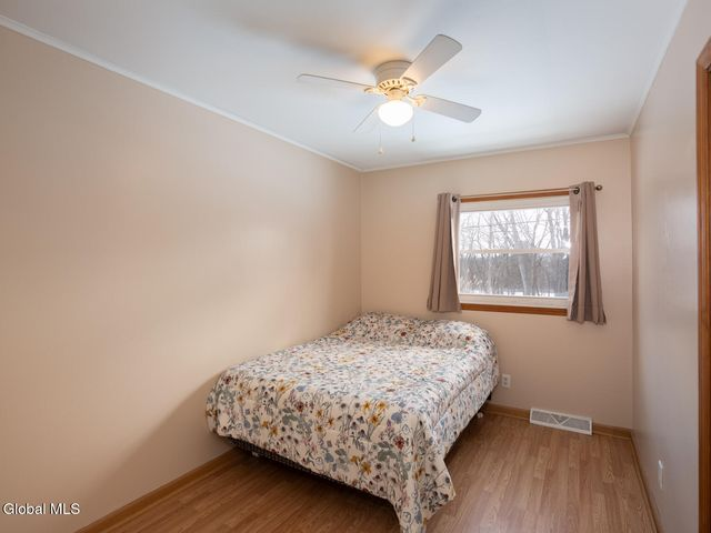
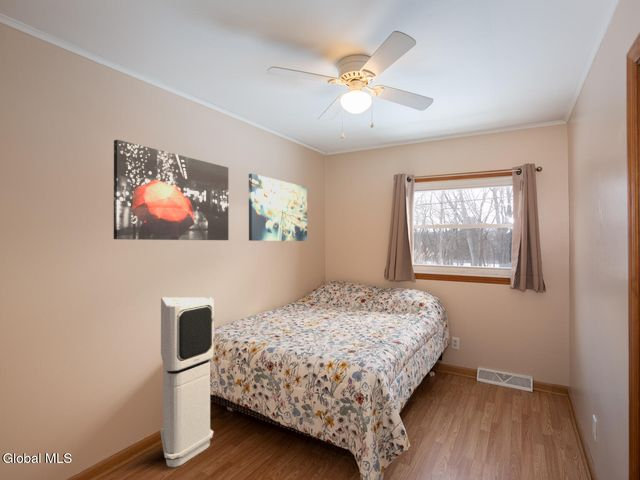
+ wall art (179, 197)
+ air purifier (178, 373)
+ wall art (281, 211)
